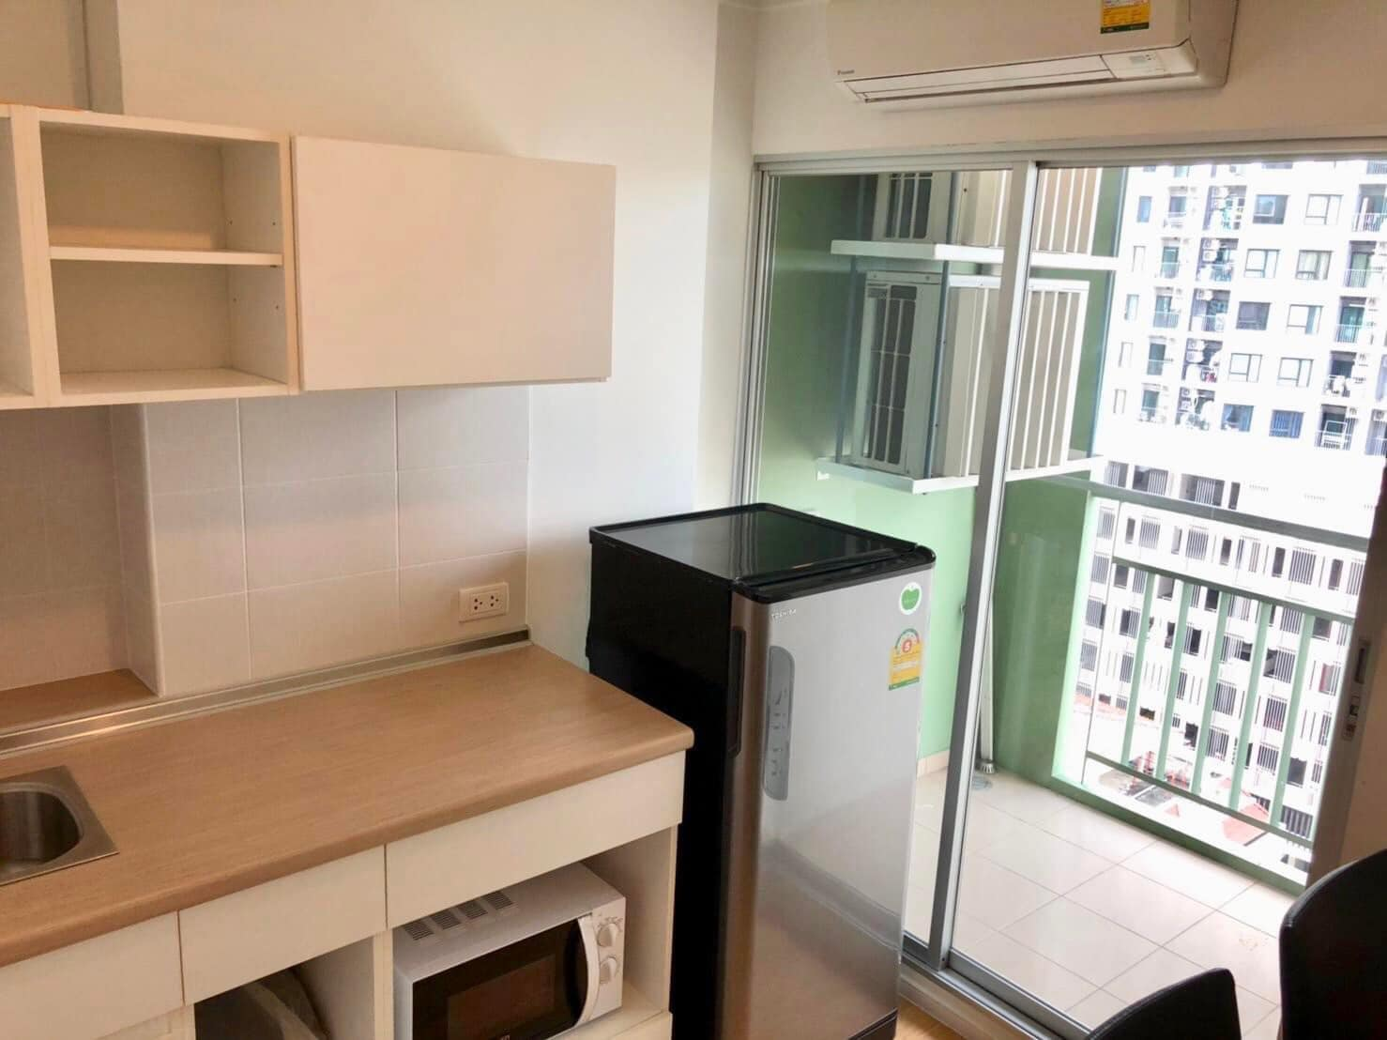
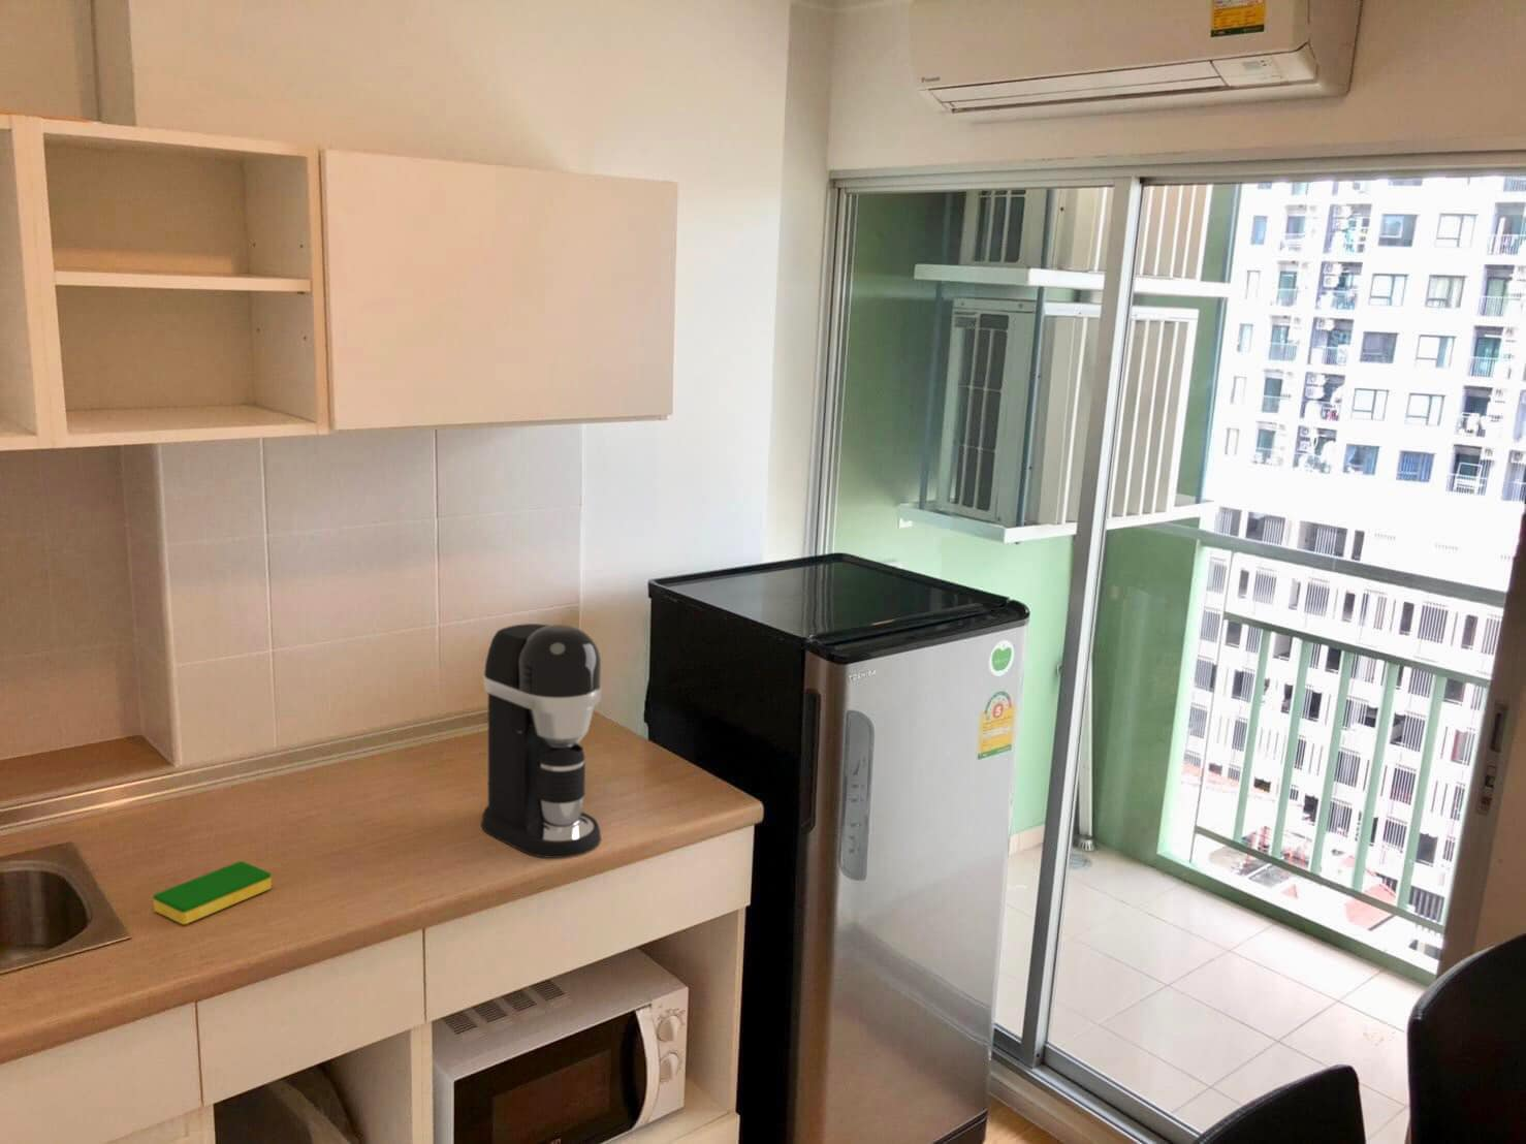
+ dish sponge (214, 890)
+ coffee maker (541, 728)
